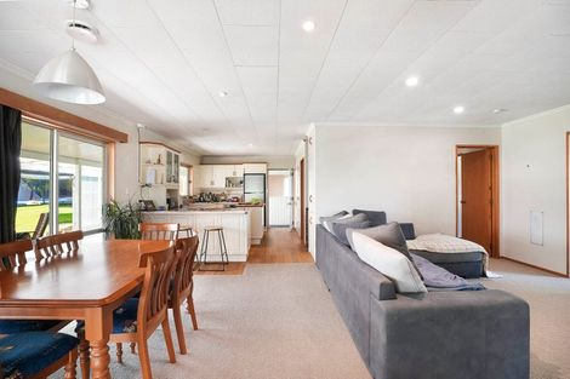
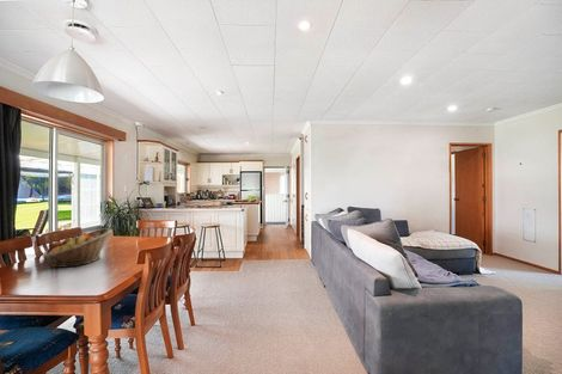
+ fruit basket (79, 245)
